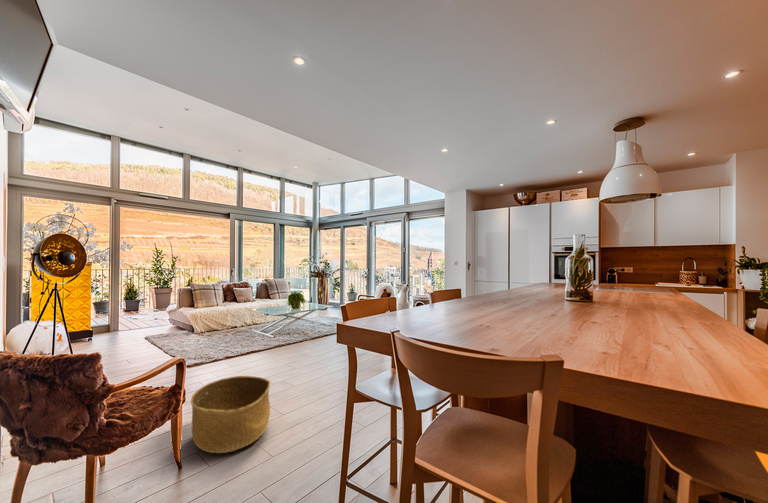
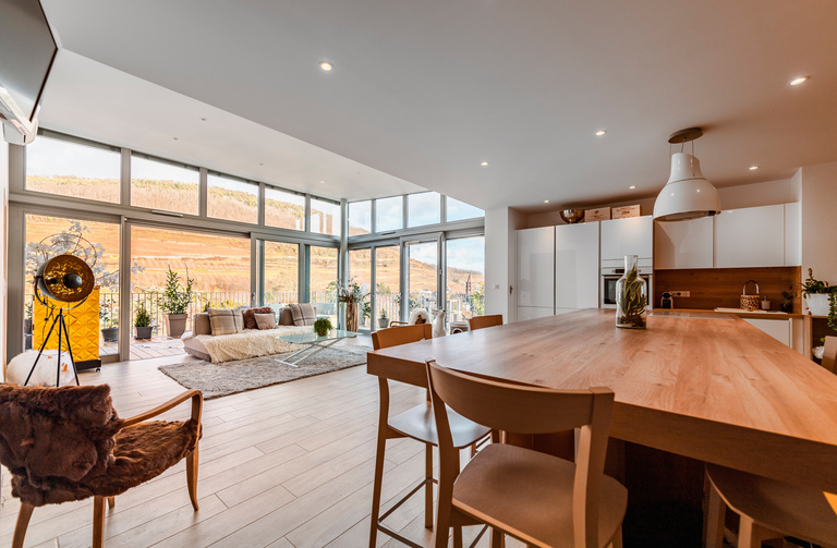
- basket (231, 412)
